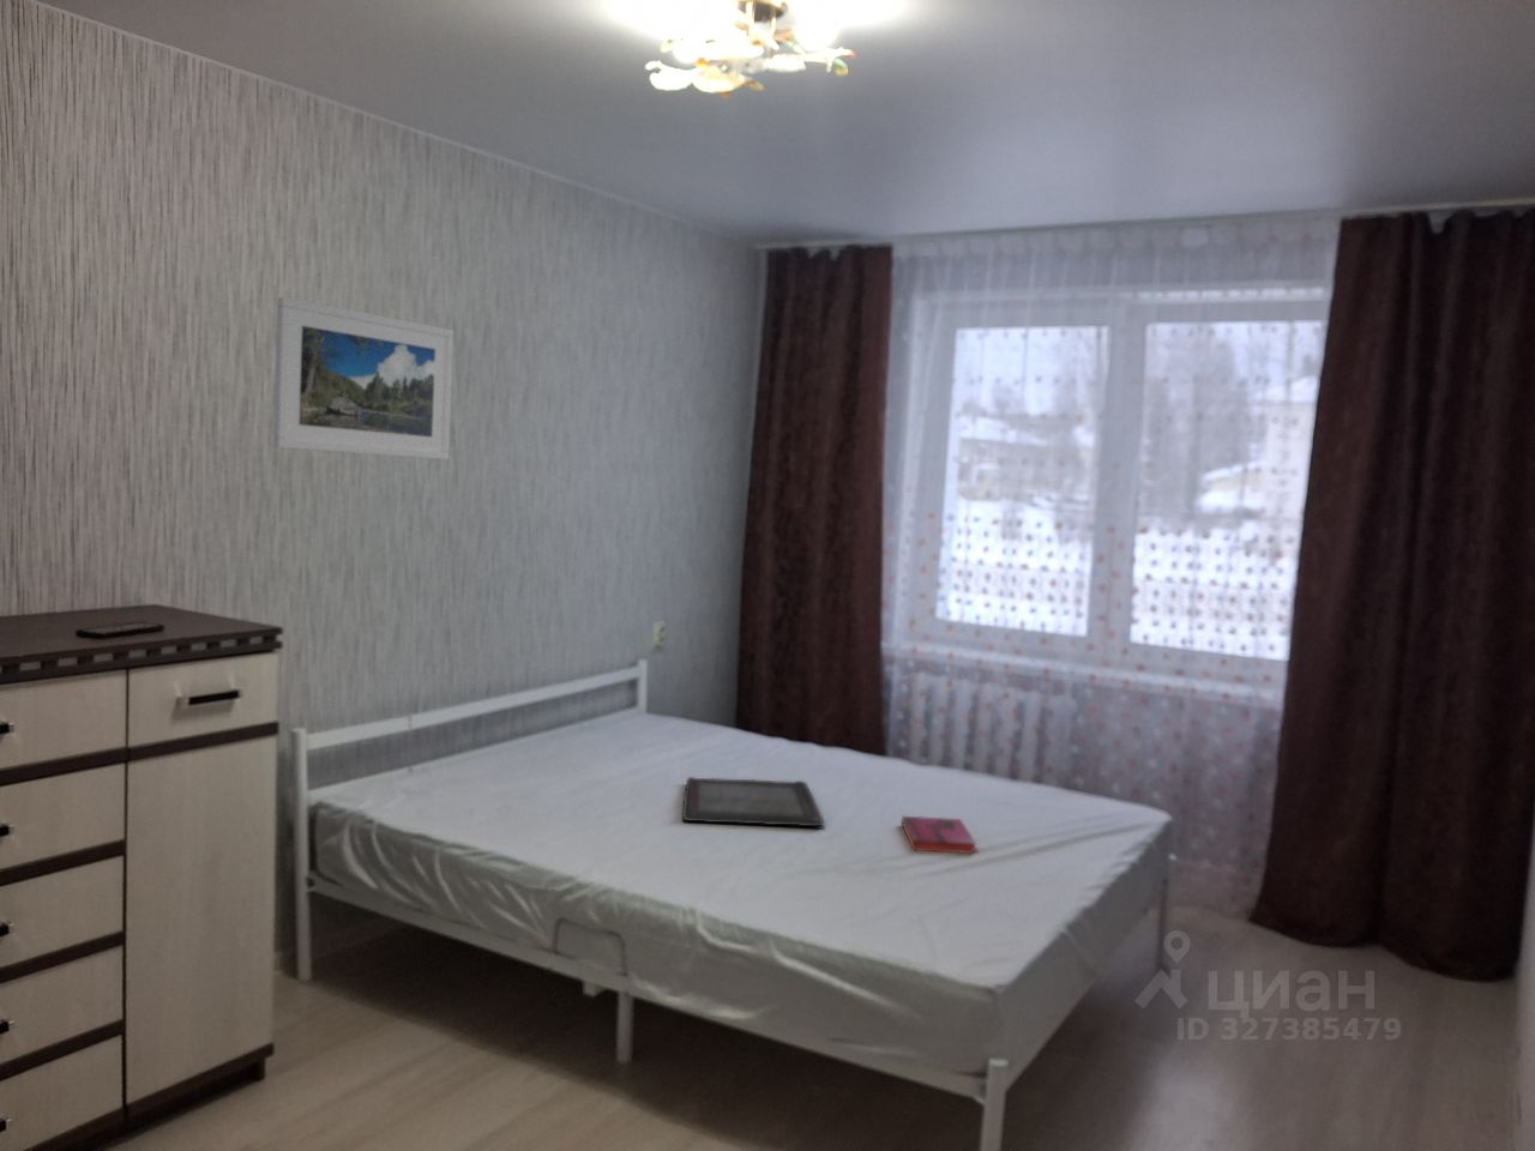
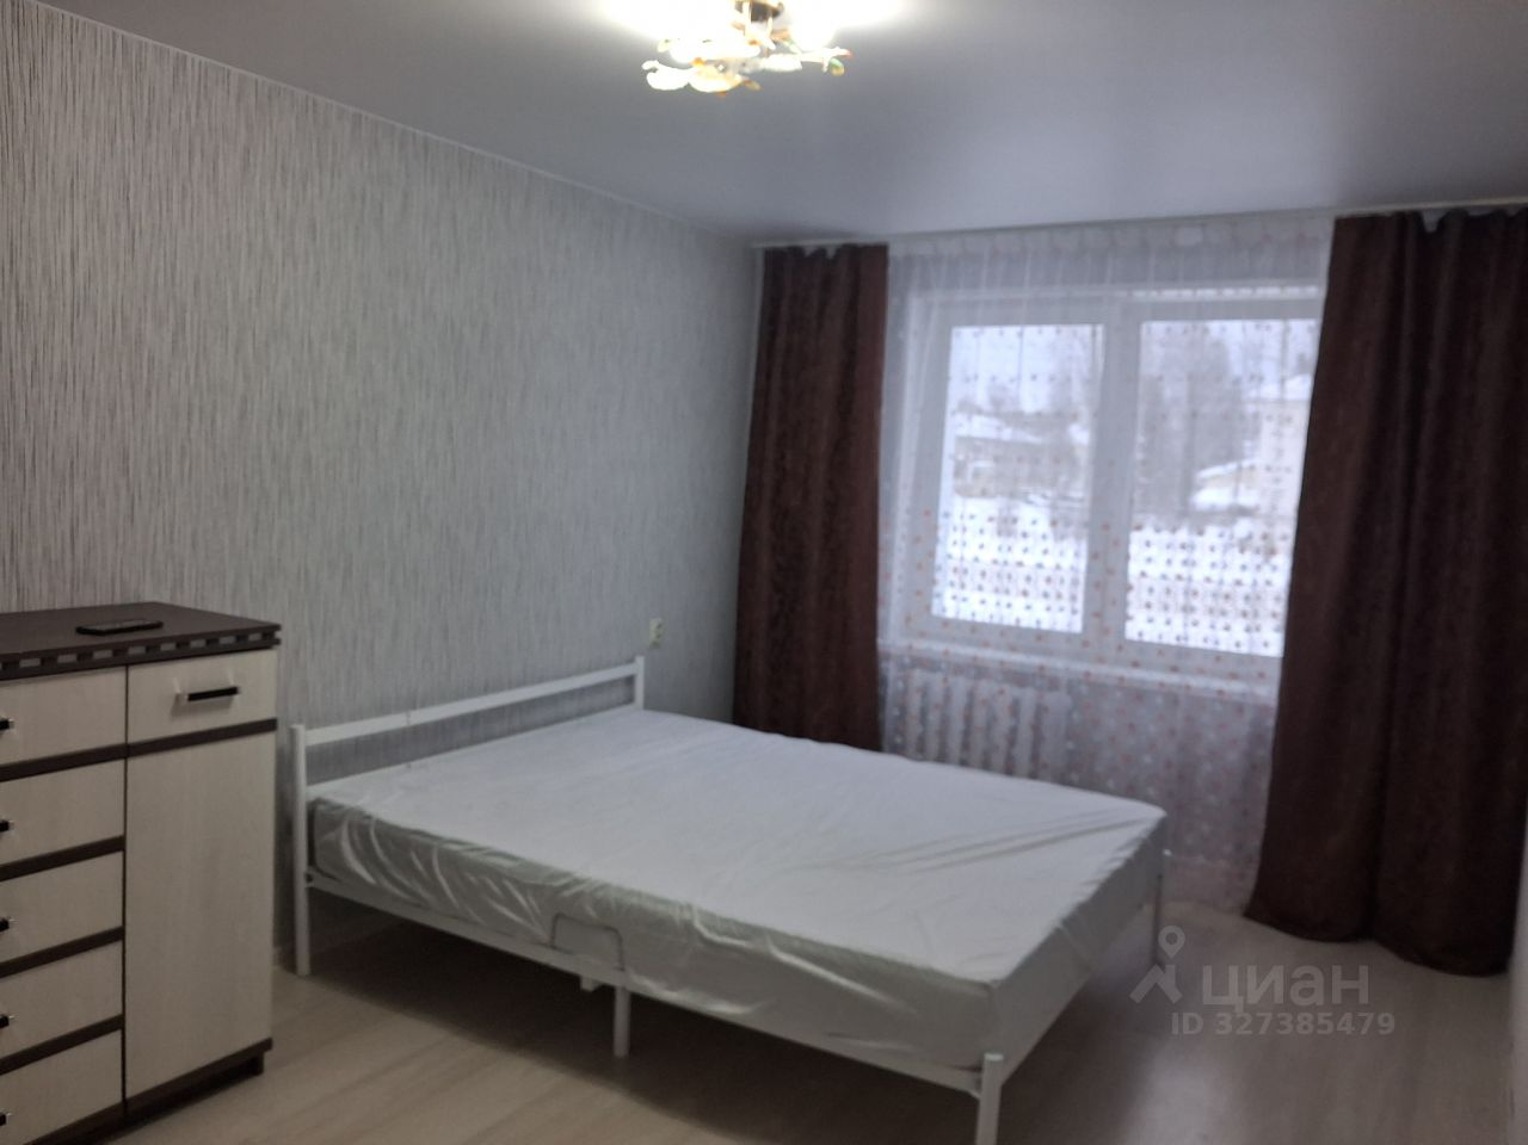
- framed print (370, 383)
- serving tray (751, 799)
- hardback book (937, 834)
